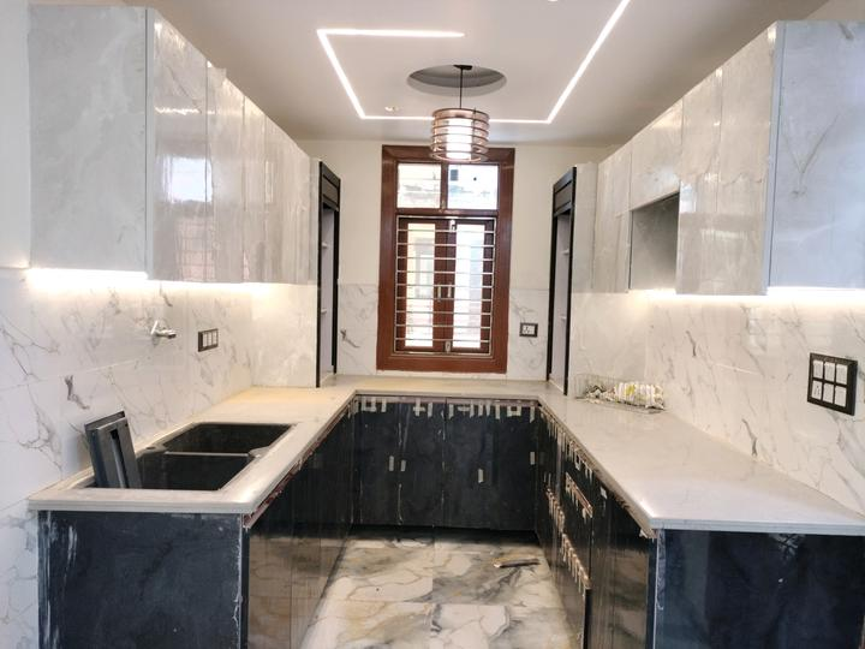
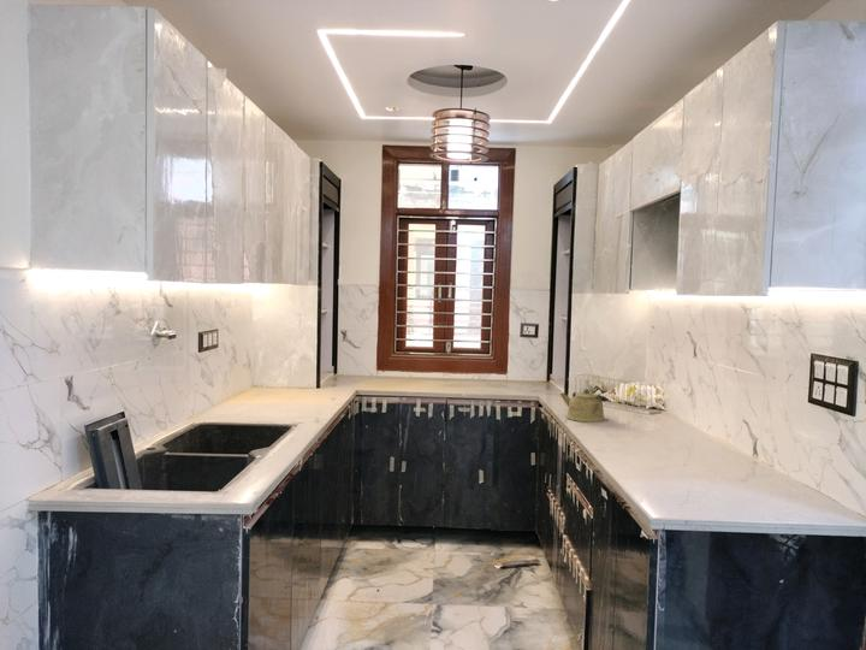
+ kettle (581, 402)
